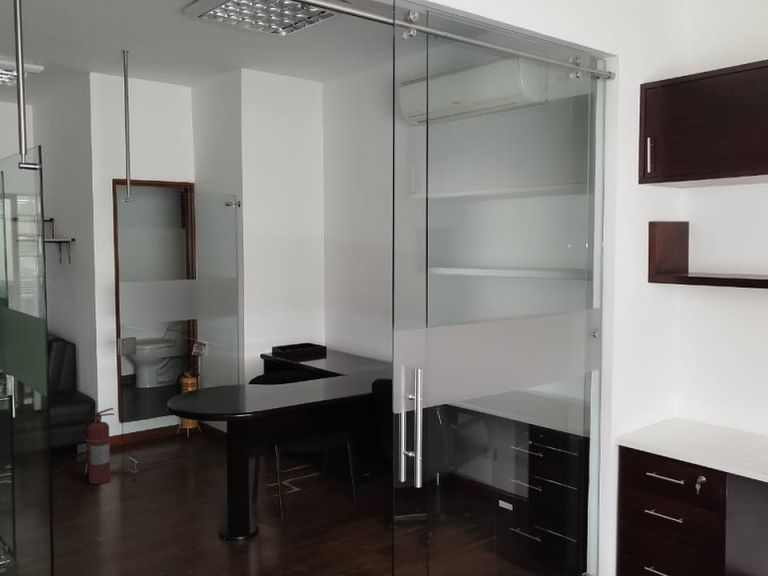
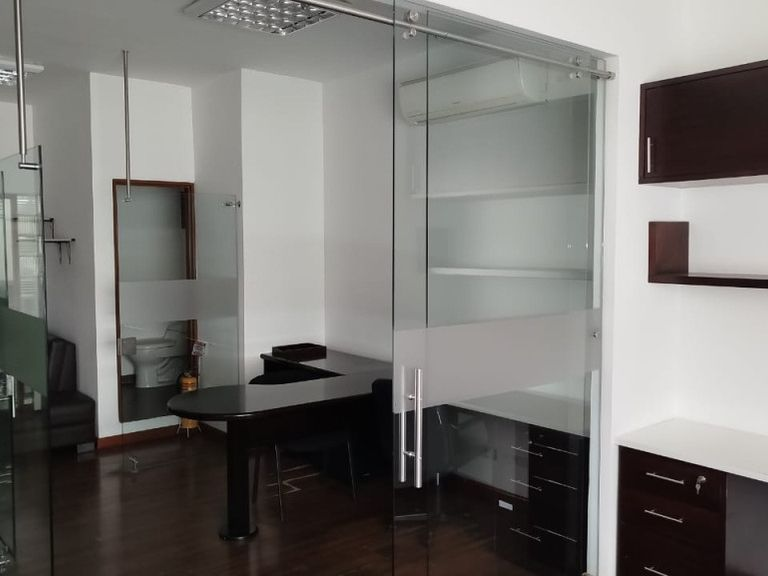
- fire extinguisher (99, 445)
